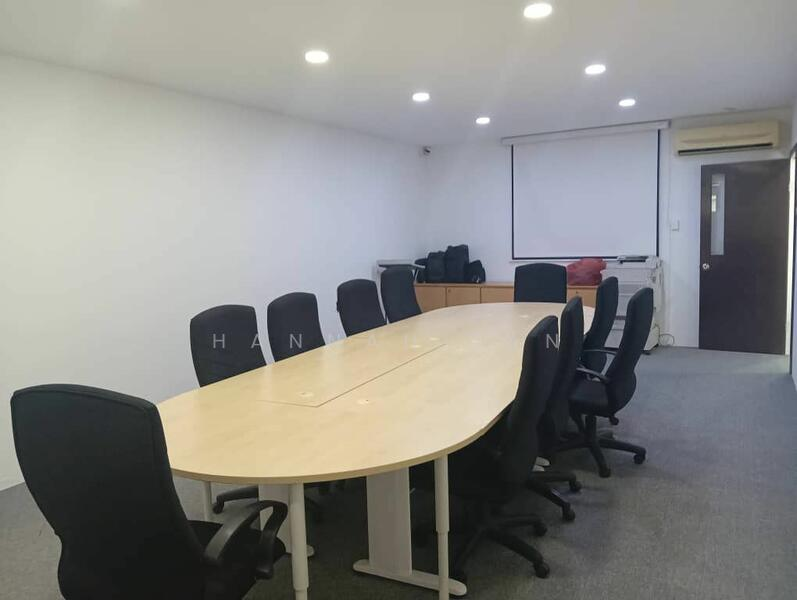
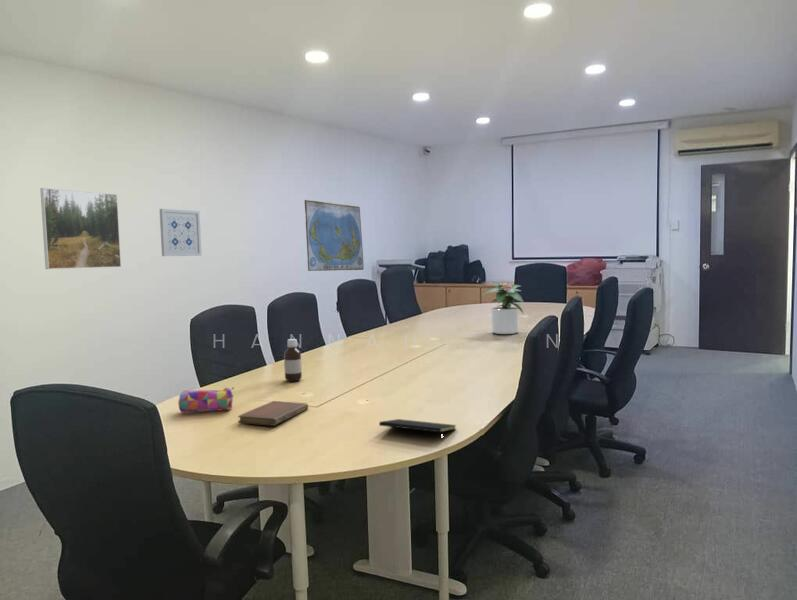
+ notebook (274, 412)
+ notepad (418, 425)
+ pencil case (206, 400)
+ world map (335, 237)
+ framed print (83, 229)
+ bottle (292, 359)
+ potted plant (505, 307)
+ wall art (181, 233)
